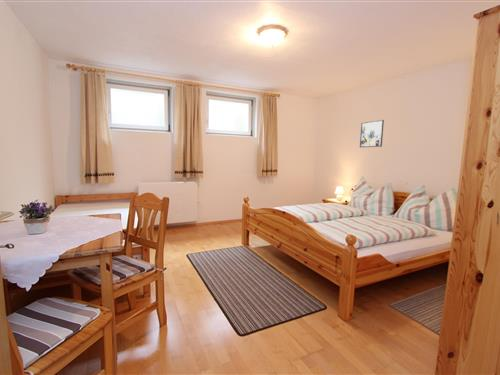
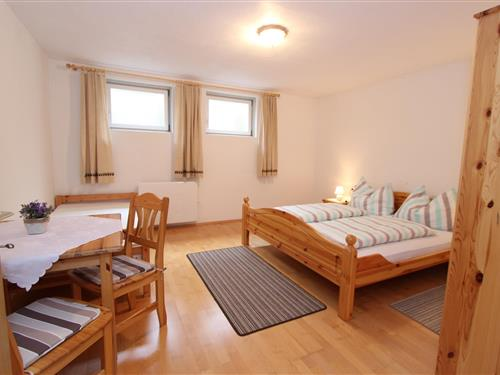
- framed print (371, 134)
